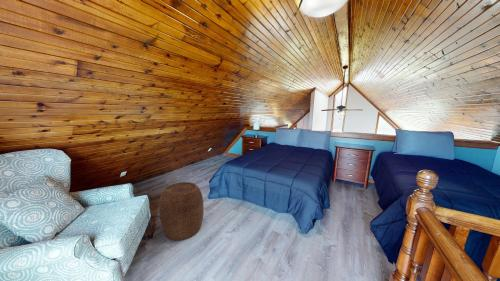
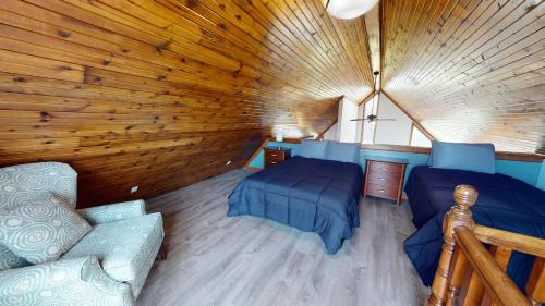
- stool (182, 208)
